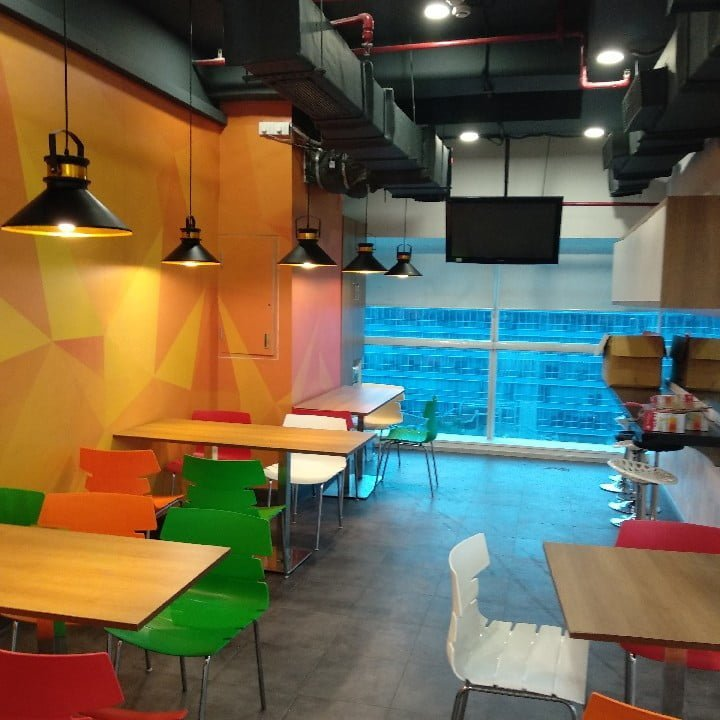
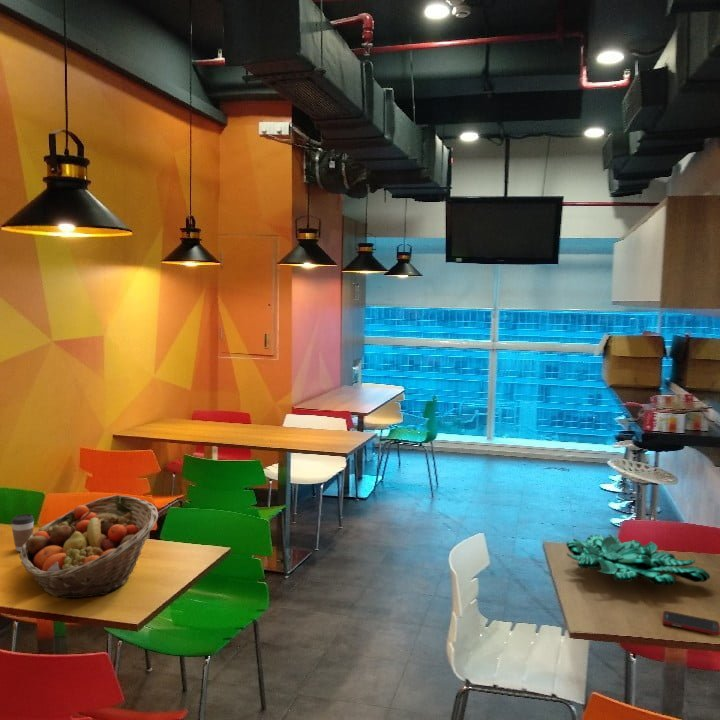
+ cell phone (690, 622)
+ fruit basket (90, 543)
+ plant (635, 563)
+ coffee cup (23, 533)
